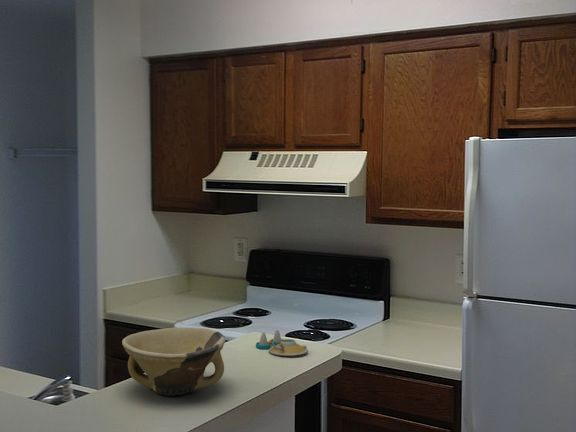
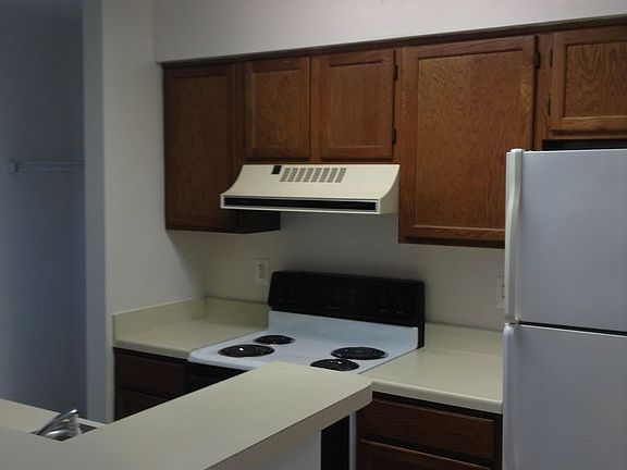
- bowl (174, 363)
- salt and pepper shaker set (282, 341)
